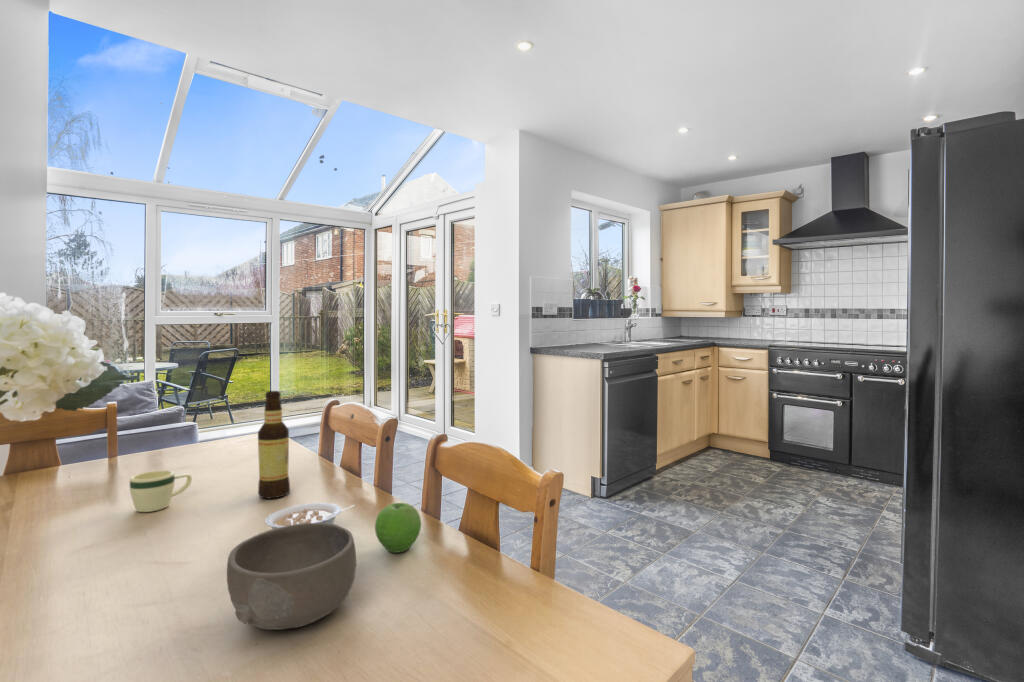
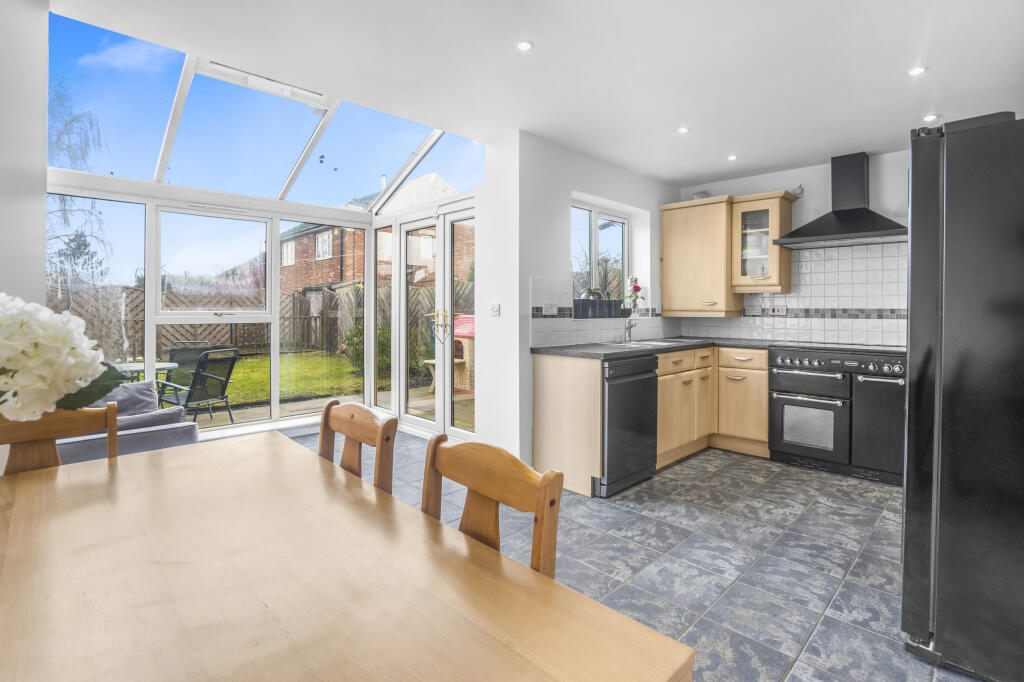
- mug (162, 489)
- legume (307, 522)
- bottle (273, 442)
- fruit (398, 527)
- bowl (295, 577)
